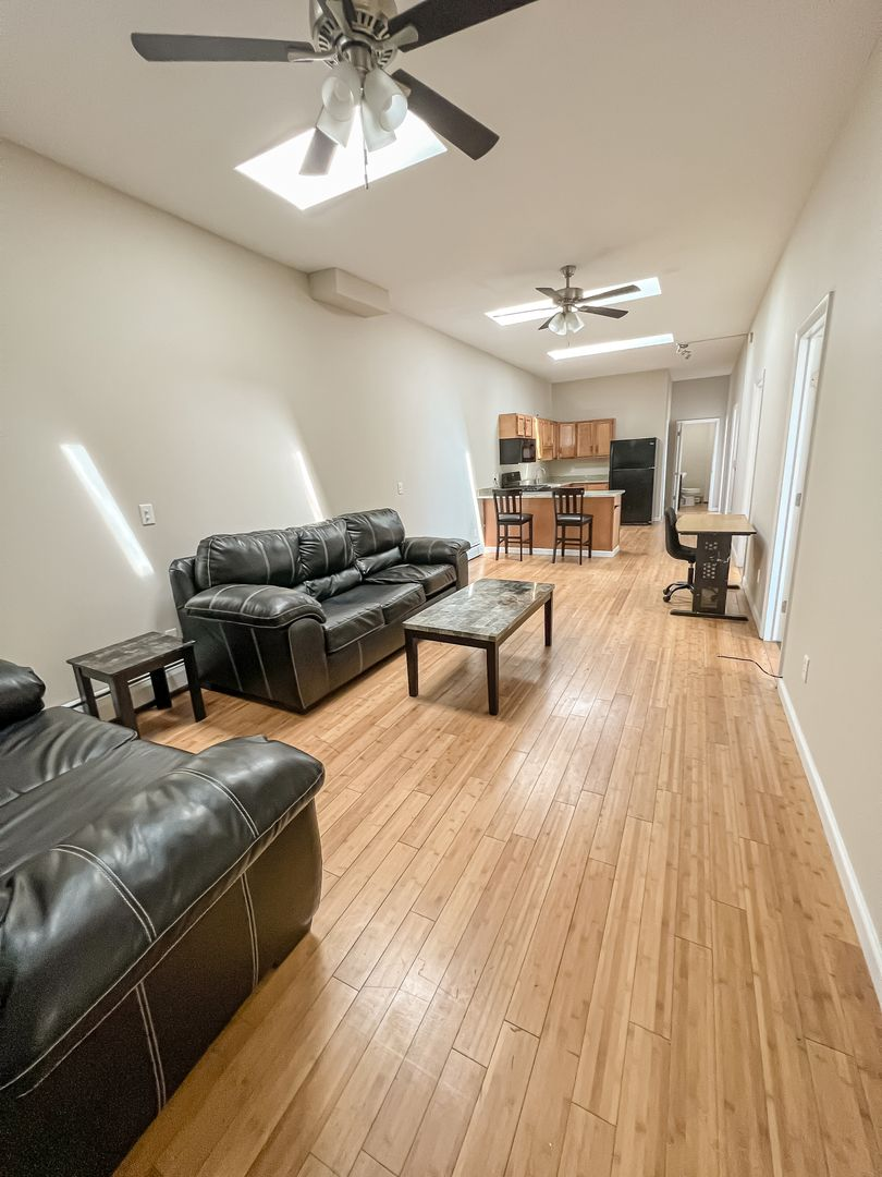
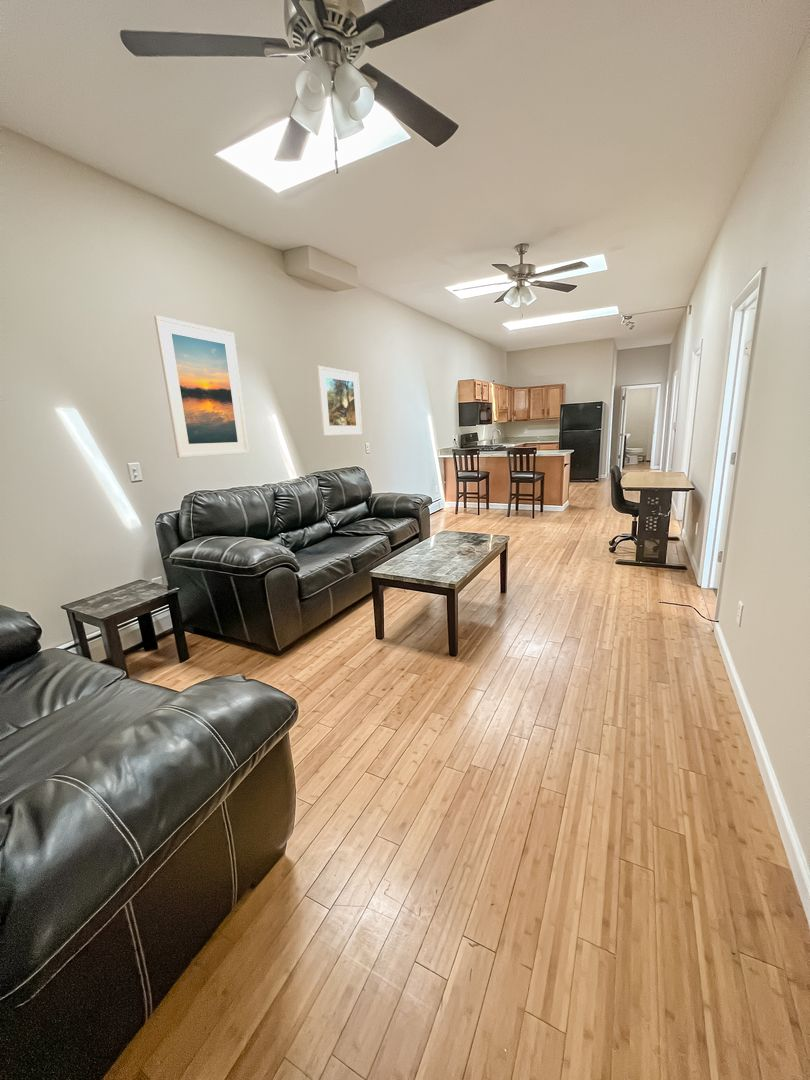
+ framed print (206, 392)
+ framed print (341, 402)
